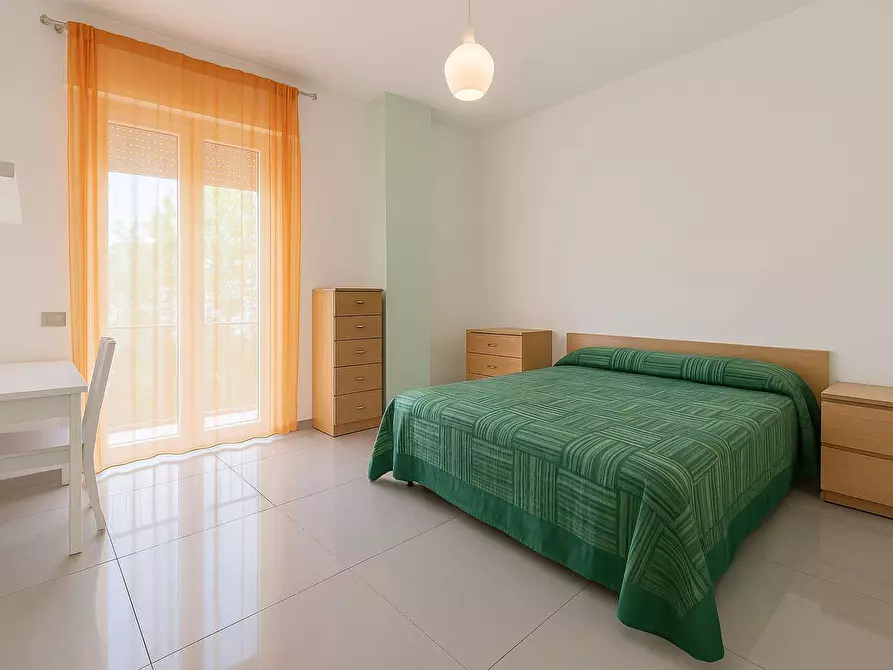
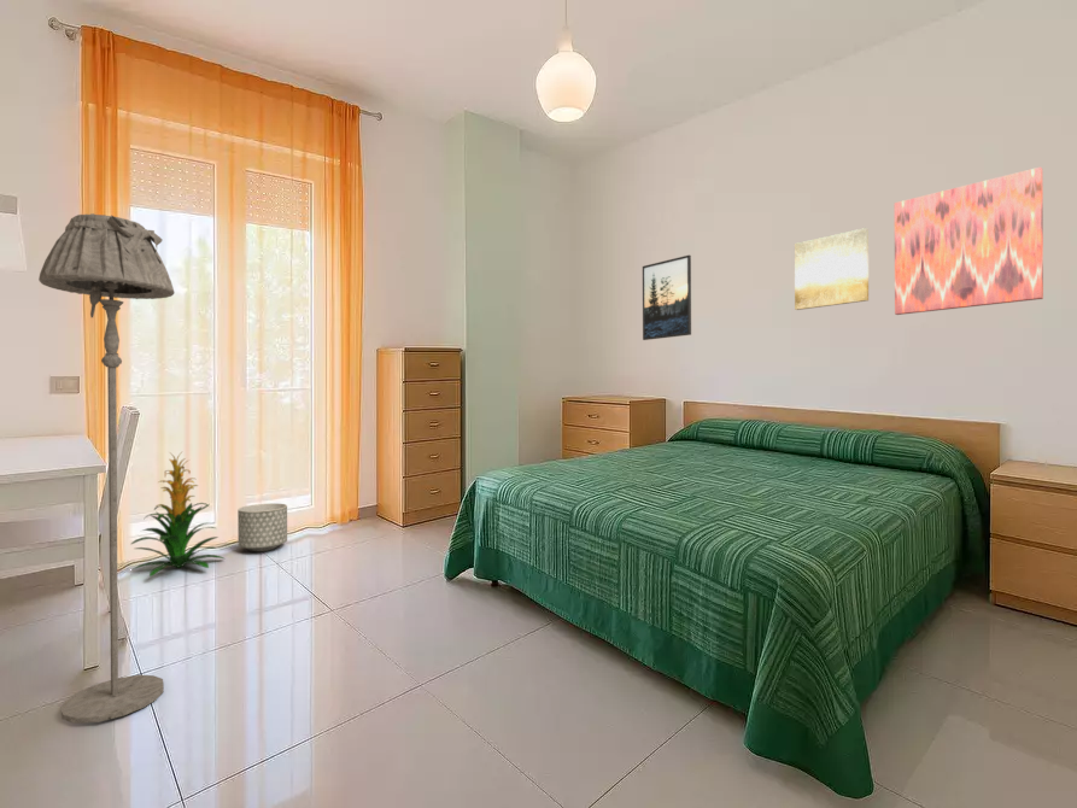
+ planter (263, 528)
+ wall art (830, 270)
+ floor lamp (111, 461)
+ wall art (962, 247)
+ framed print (666, 299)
+ indoor plant (178, 509)
